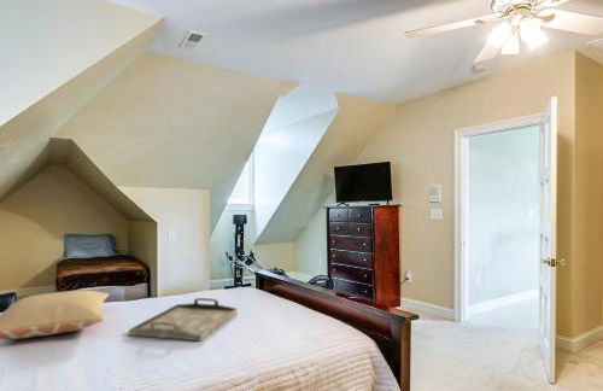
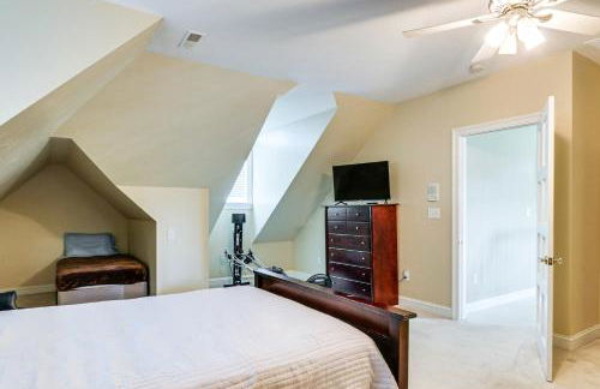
- serving tray (187, 315)
- pillow (53, 311)
